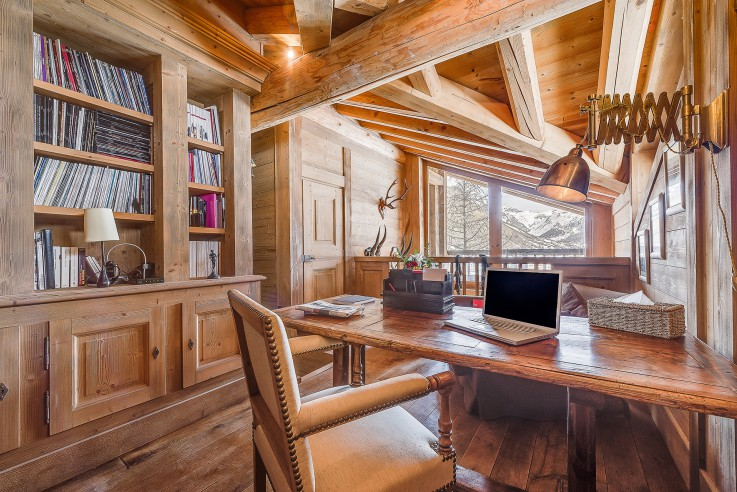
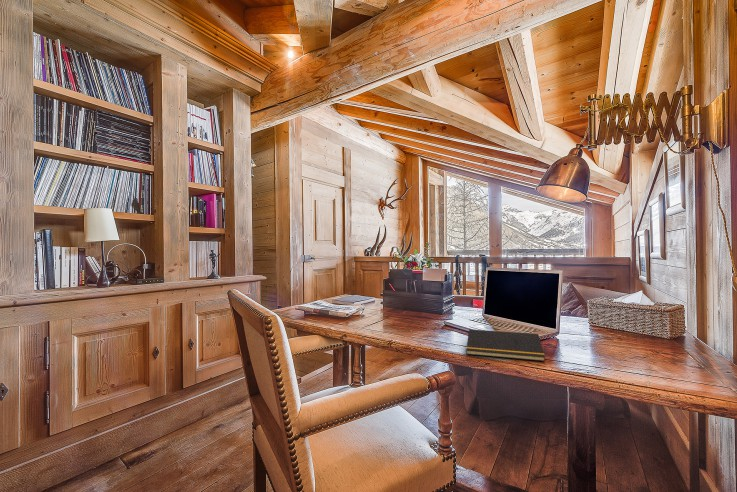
+ notepad (503, 343)
